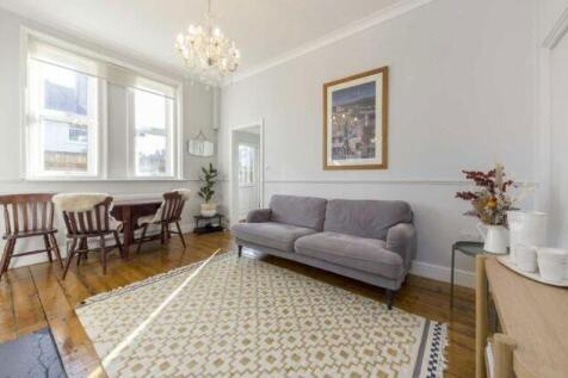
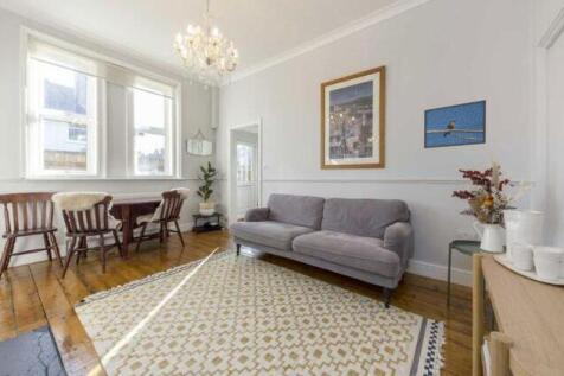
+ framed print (453, 126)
